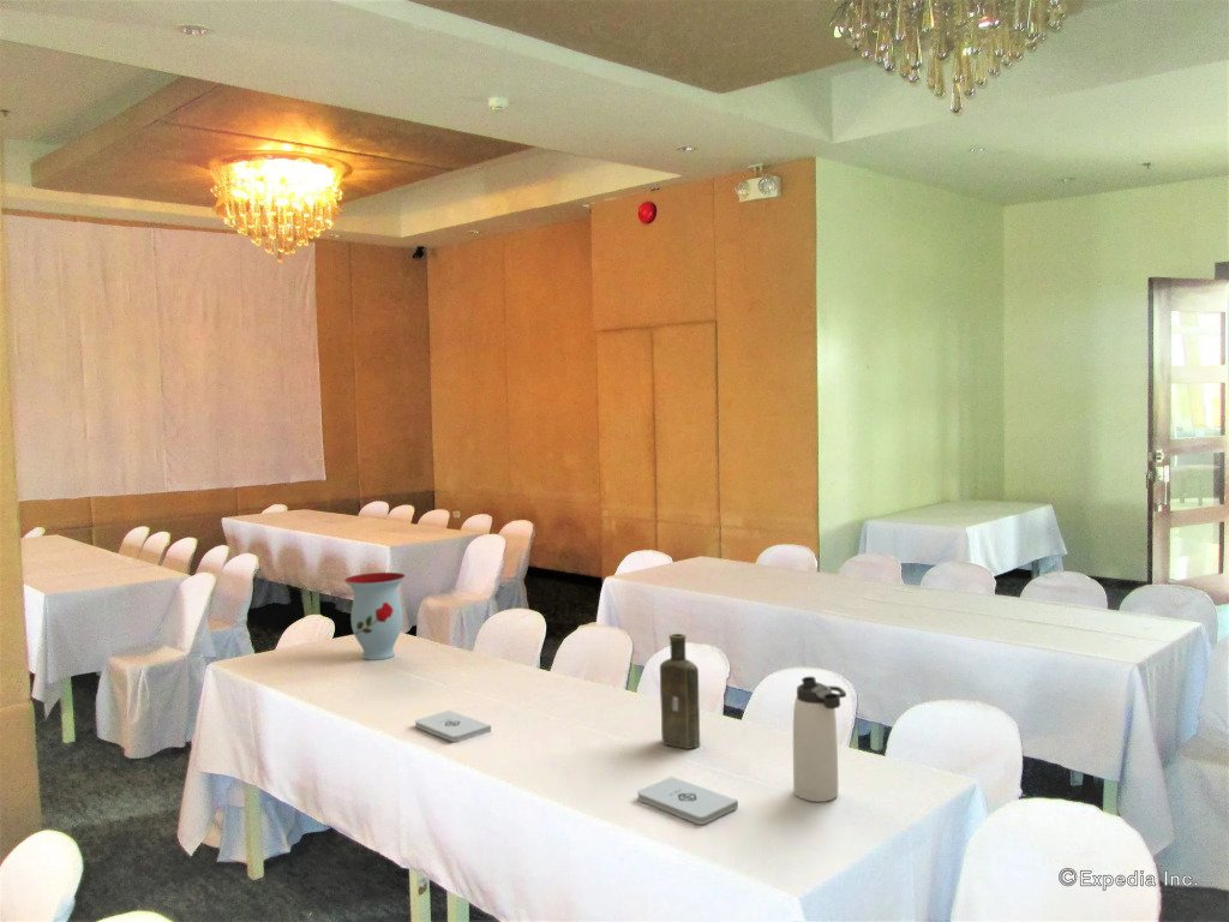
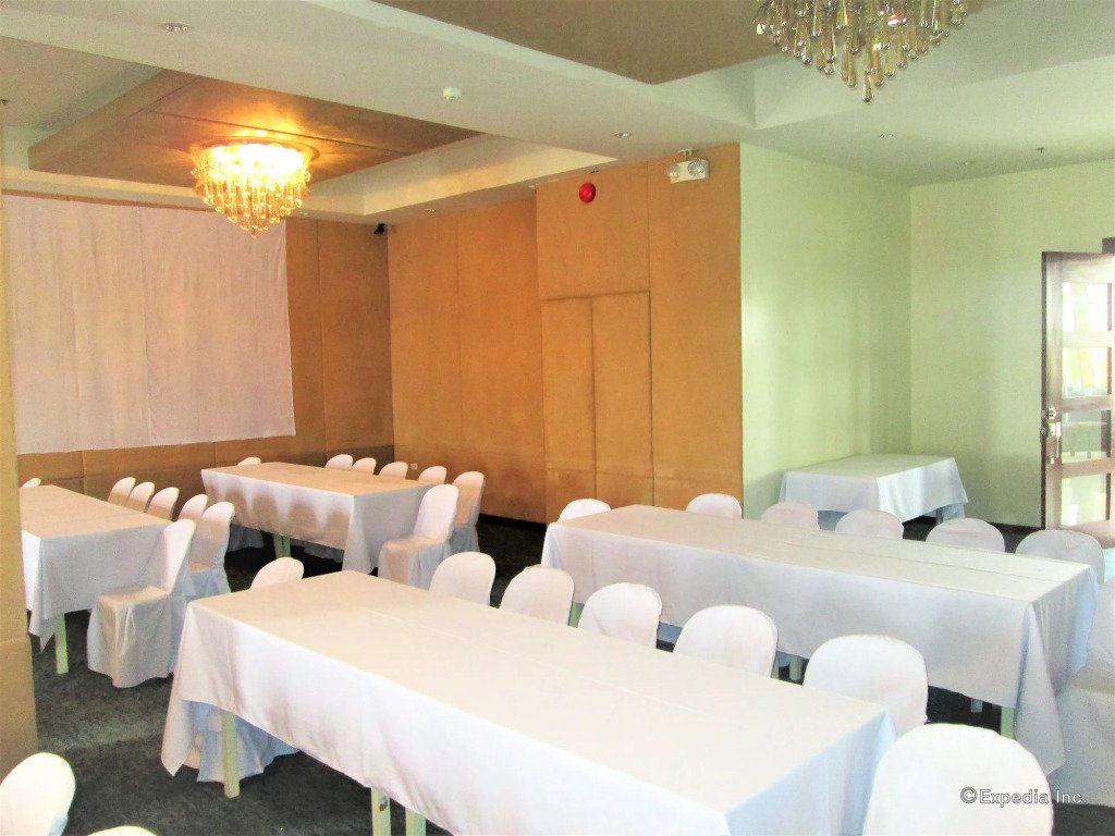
- bottle (682, 689)
- vase (377, 616)
- notepad (451, 725)
- notepad (685, 800)
- thermos bottle (820, 737)
